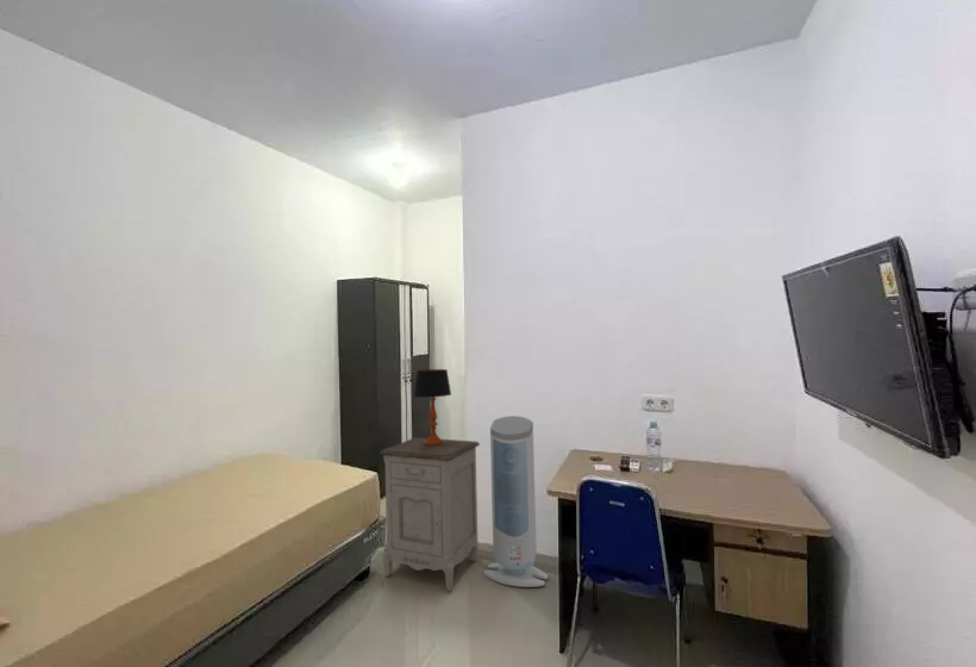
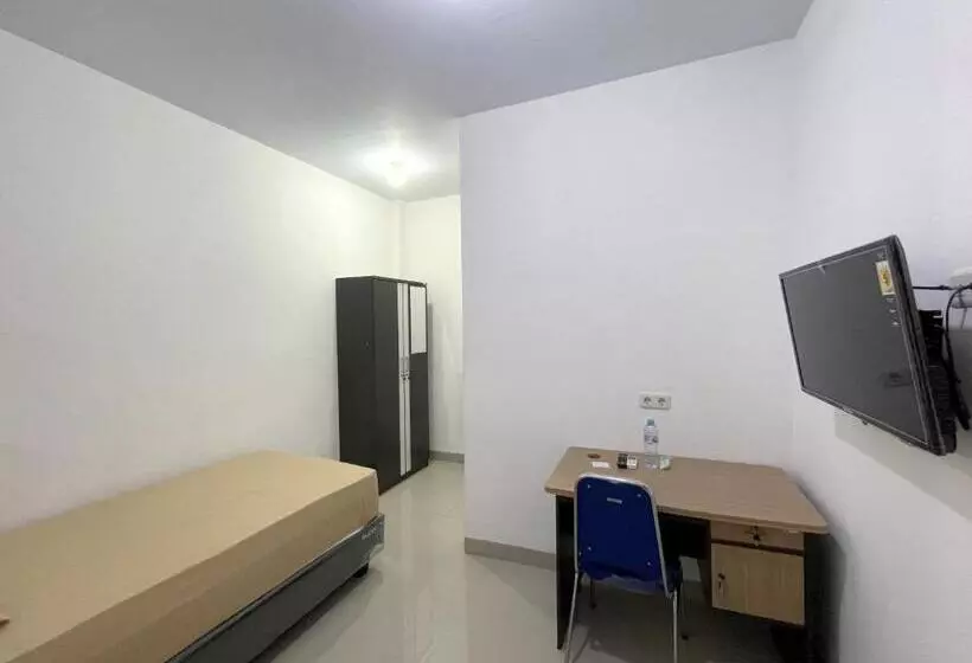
- air purifier (513, 495)
- table lamp (432, 406)
- nightstand (428, 507)
